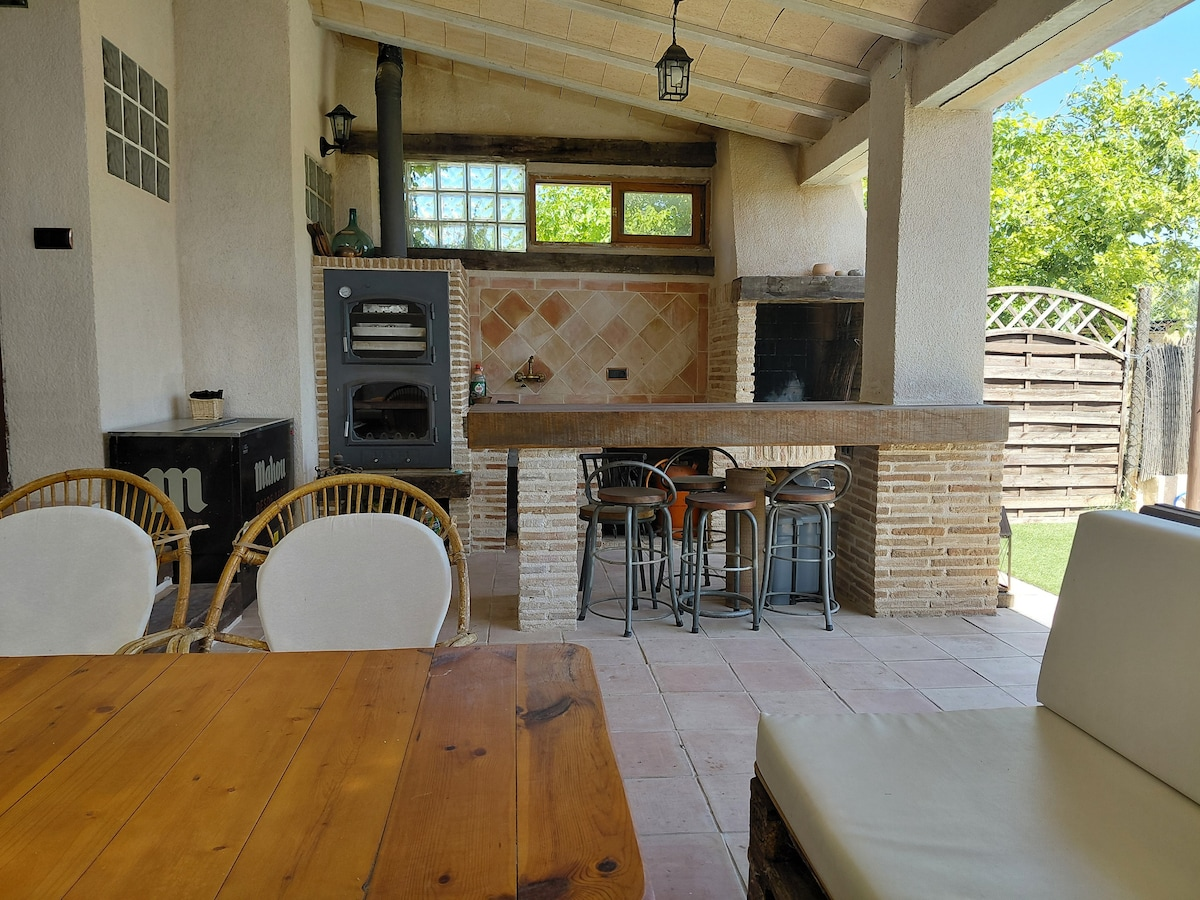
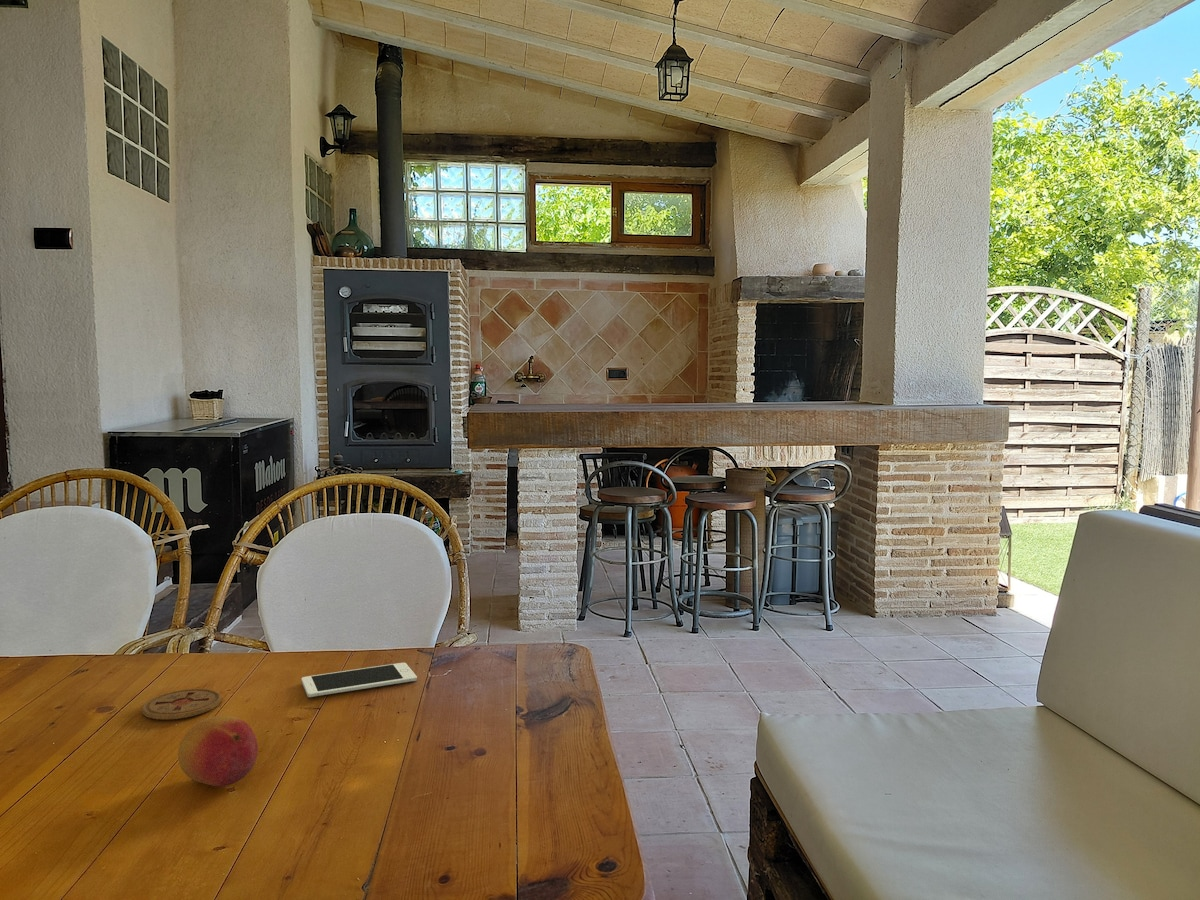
+ fruit (216, 749)
+ cell phone (359, 679)
+ coaster (182, 703)
